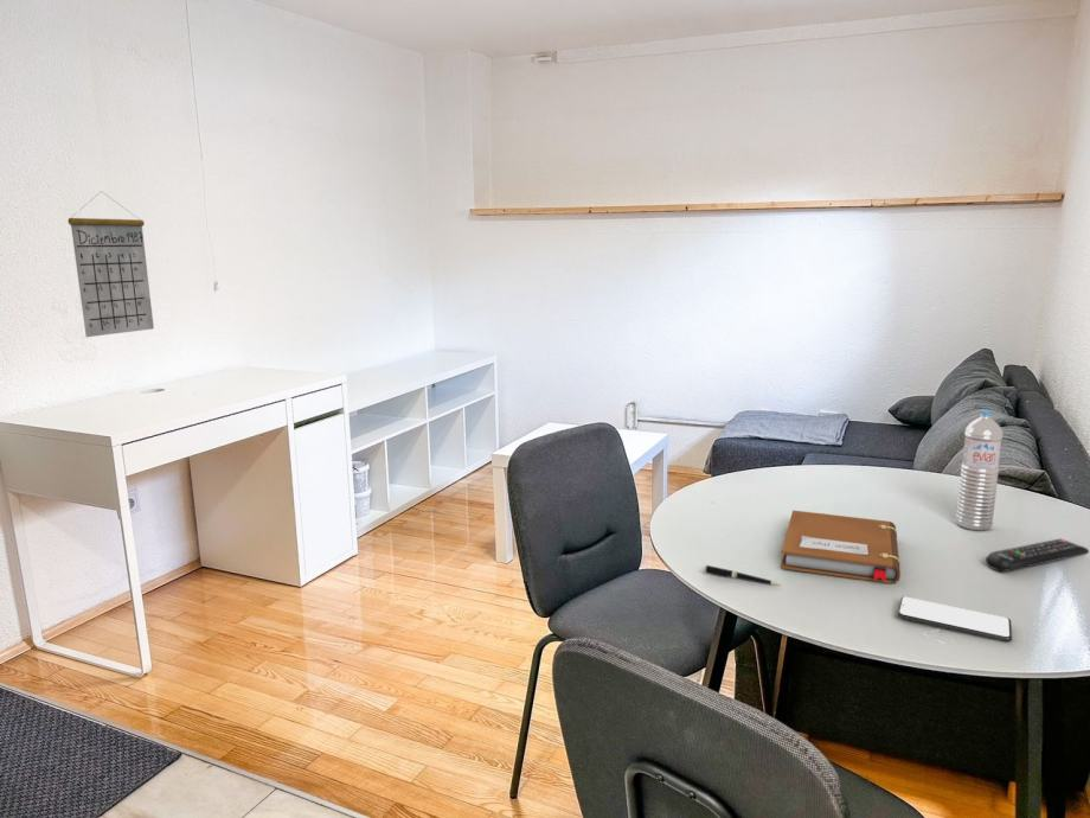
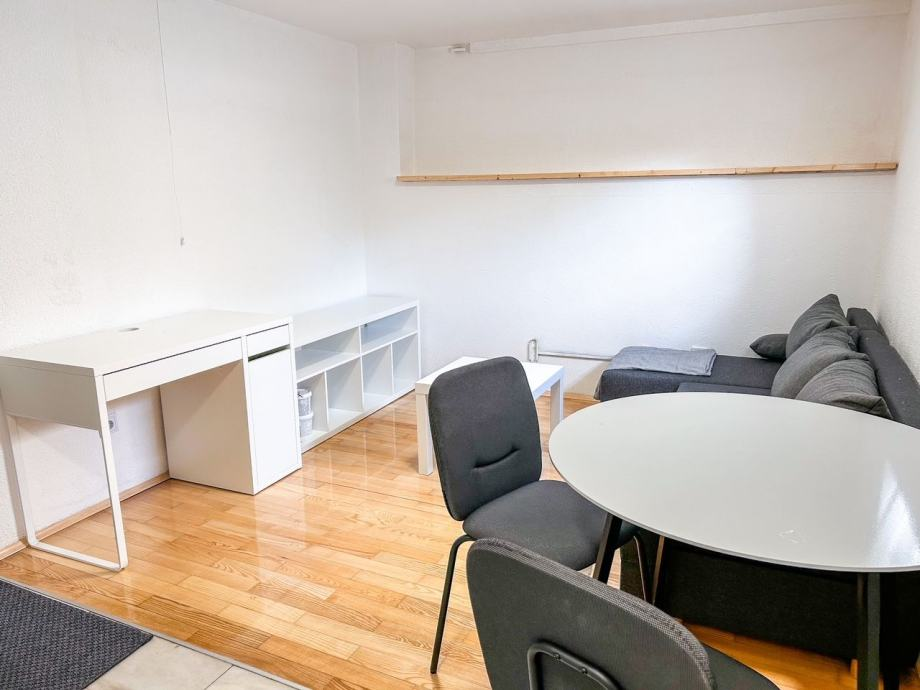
- remote control (1038, 555)
- notebook (841, 544)
- smartphone (953, 618)
- calendar (113, 263)
- water bottle (979, 468)
- pen (742, 575)
